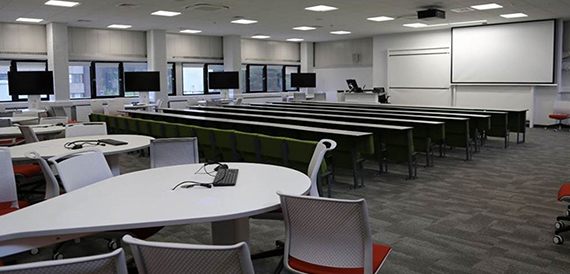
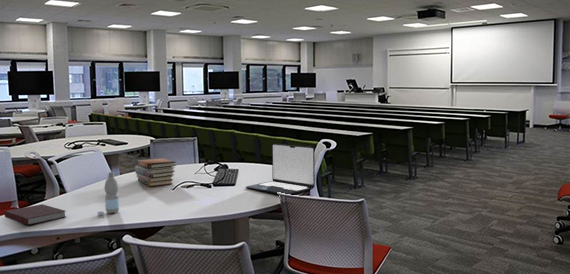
+ laptop (279, 168)
+ notebook (35, 214)
+ book stack (155, 171)
+ water bottle (107, 193)
